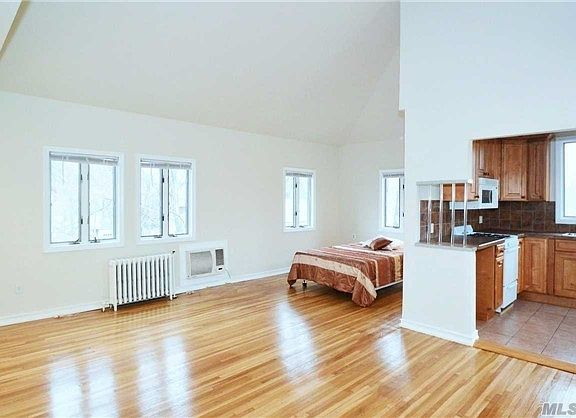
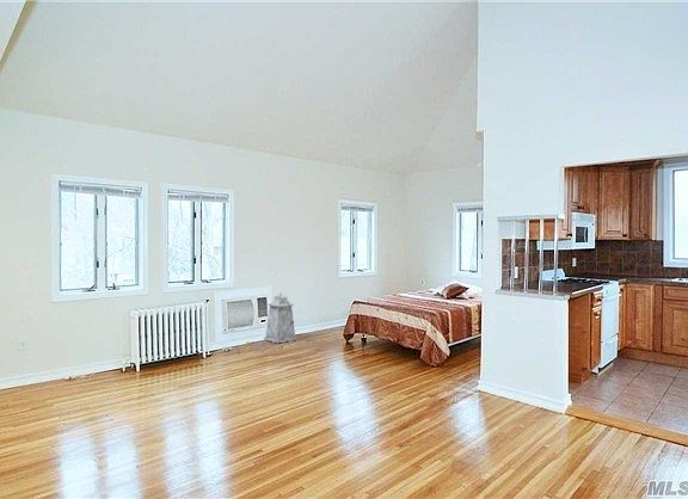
+ lantern (280, 316)
